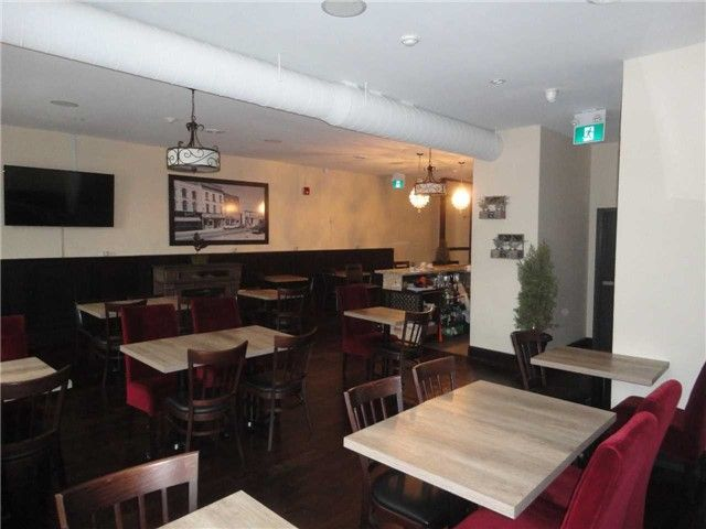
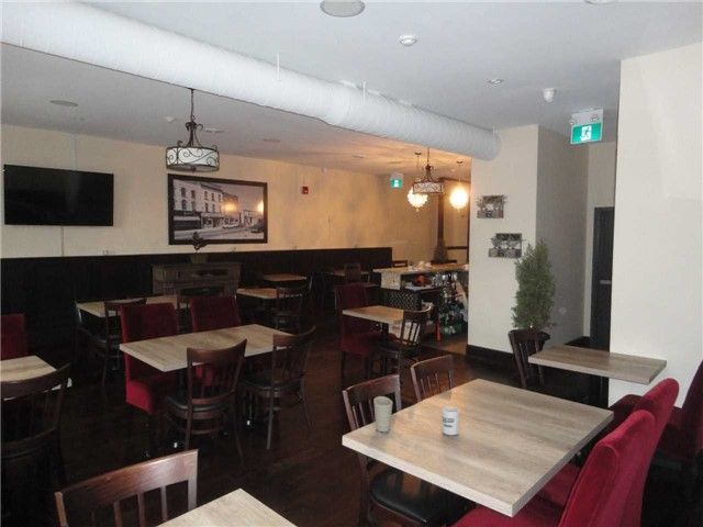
+ cup (382, 414)
+ cup (449, 421)
